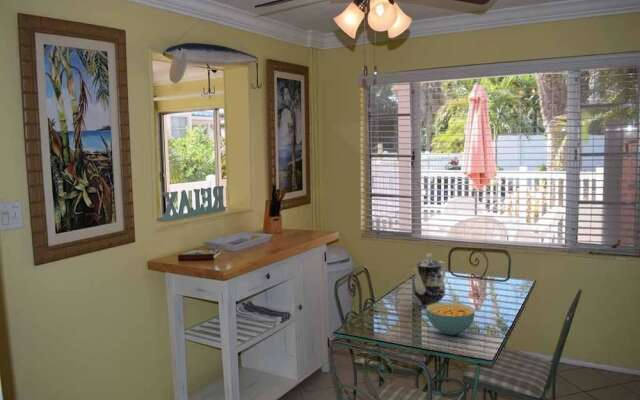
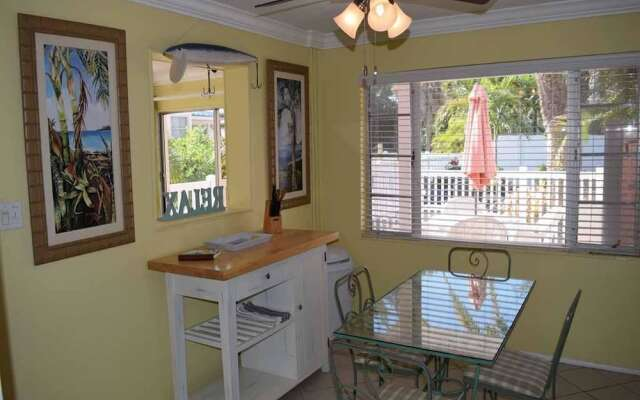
- cereal bowl (450, 320)
- teapot (429, 279)
